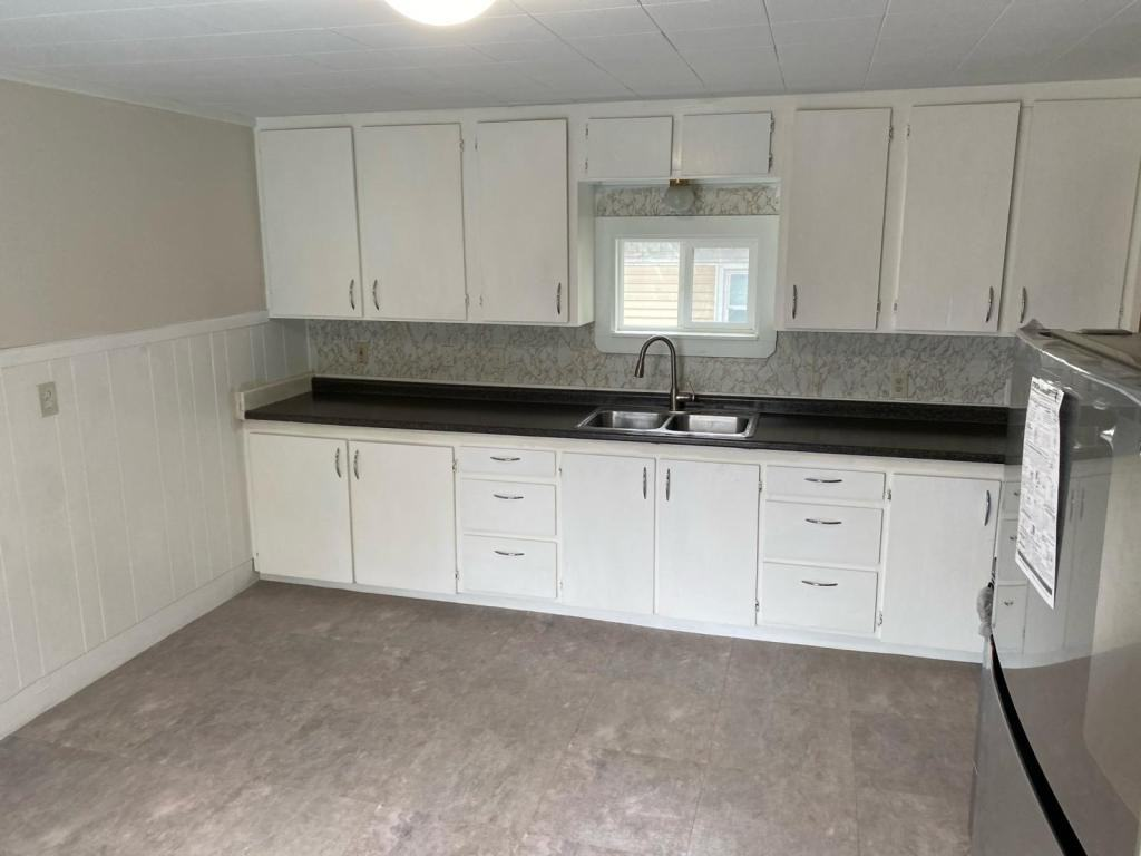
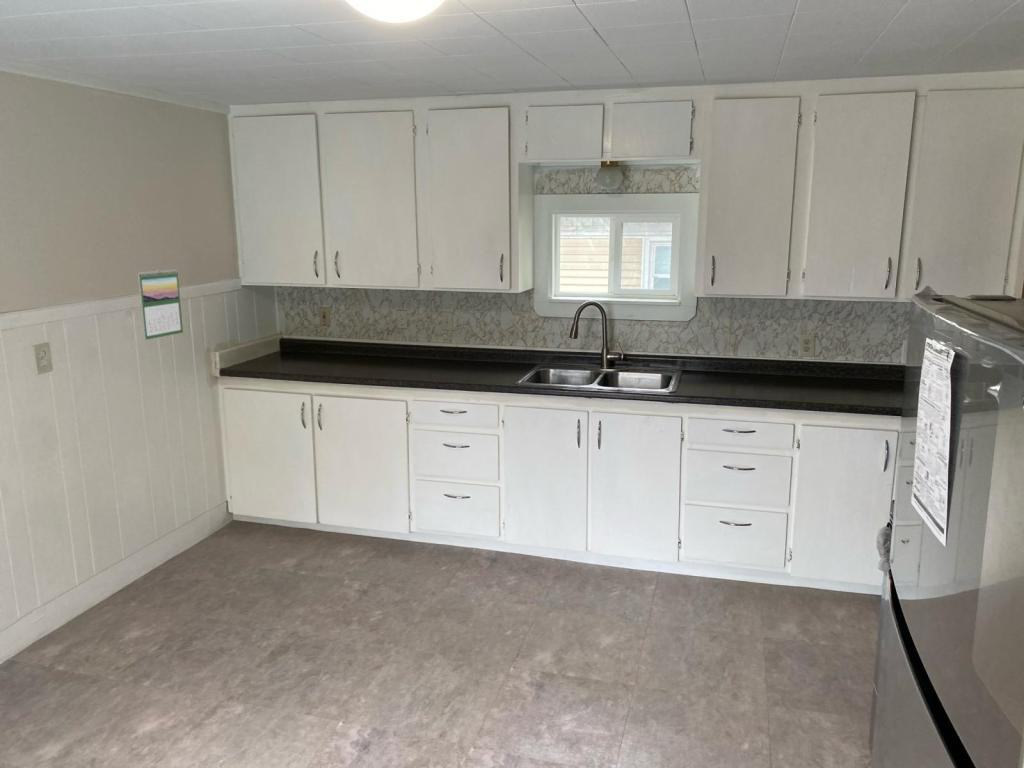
+ calendar (161, 303)
